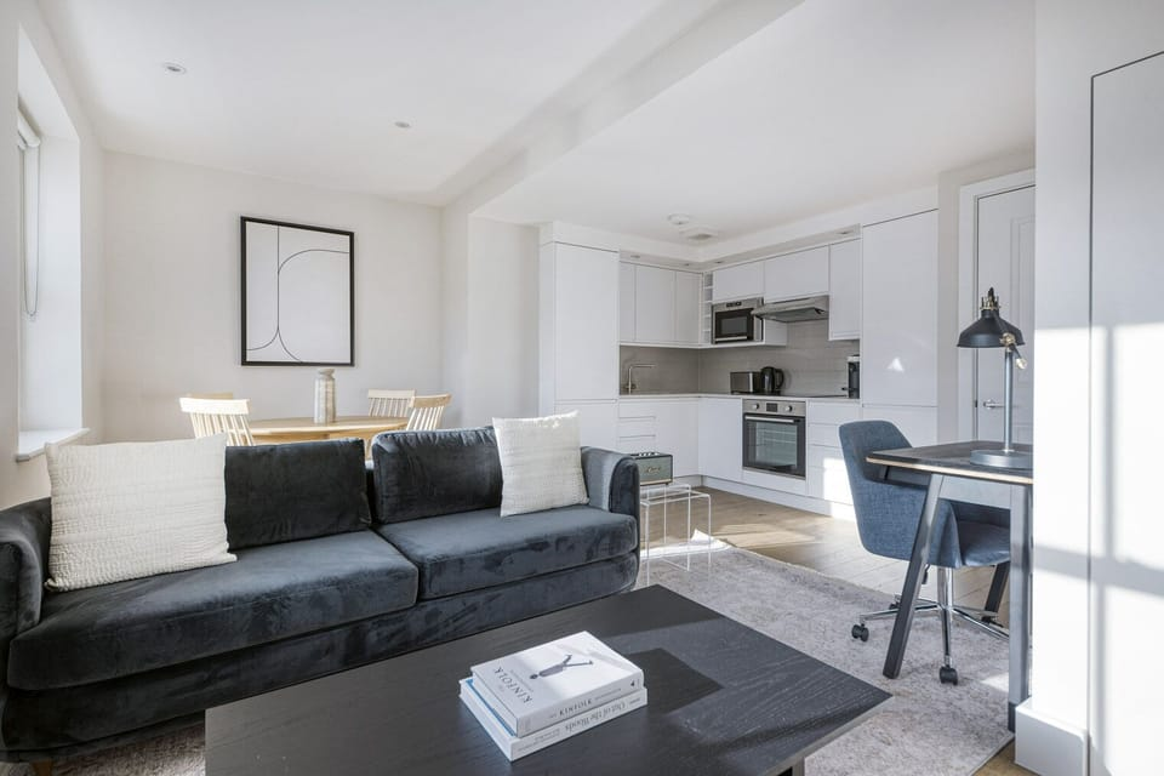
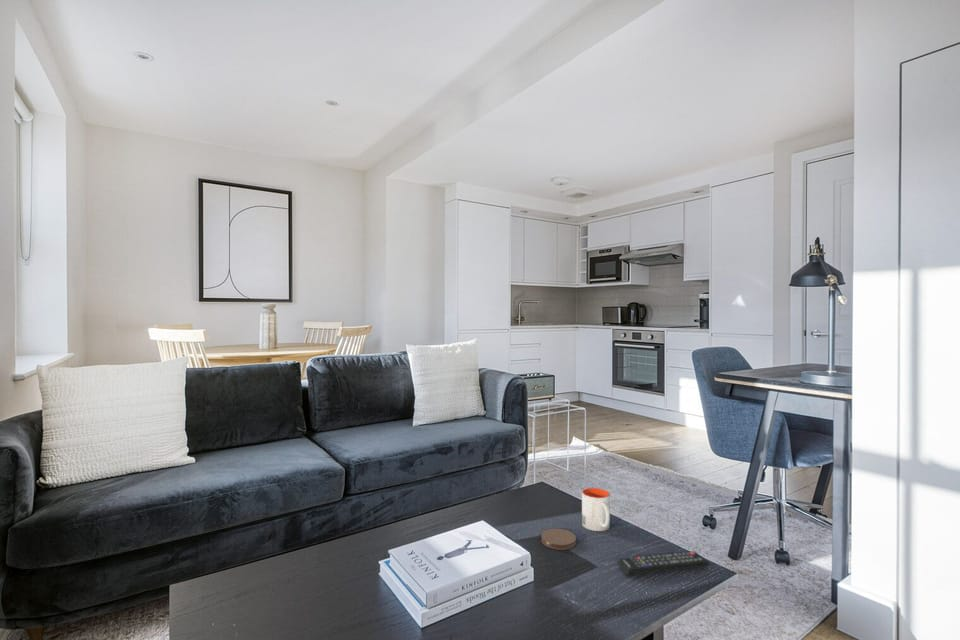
+ remote control (663, 563)
+ coaster (558, 538)
+ mug (598, 511)
